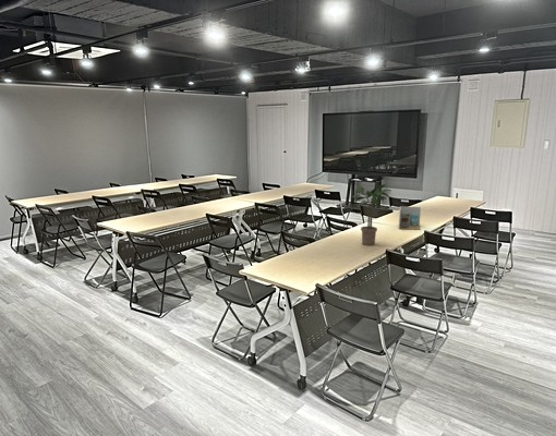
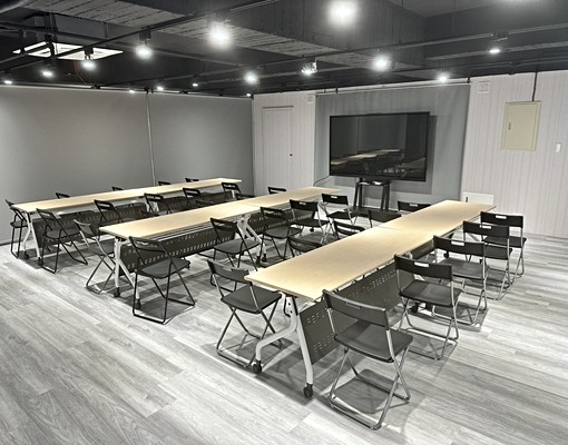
- binder (410, 217)
- potted plant (371, 213)
